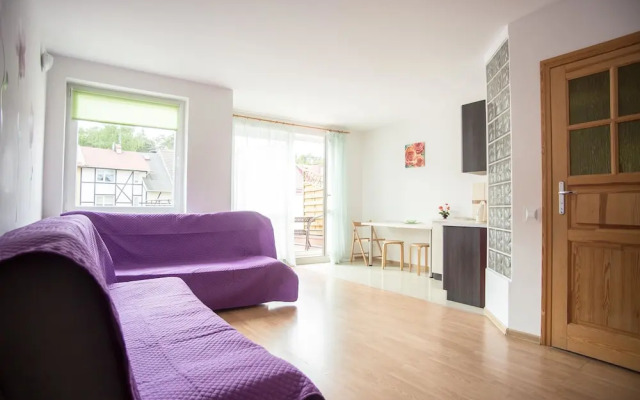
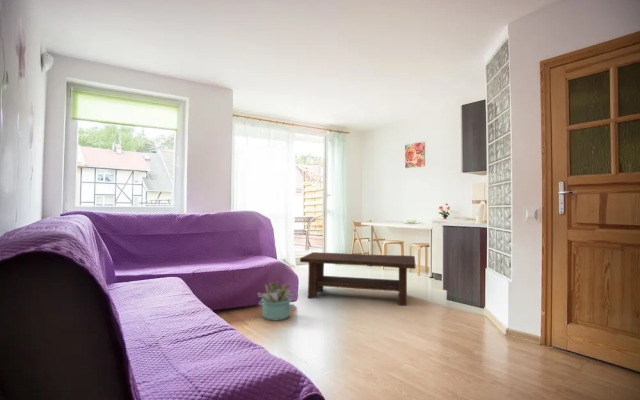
+ decorative plant (275, 299)
+ coffee table (358, 278)
